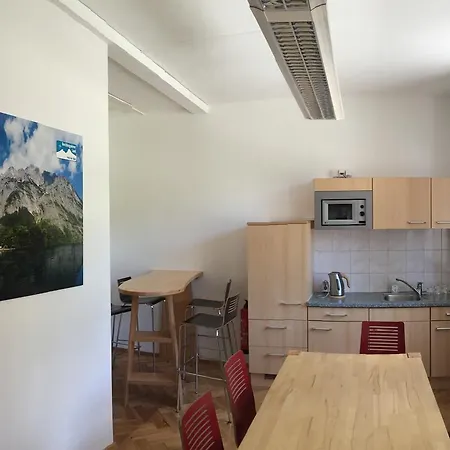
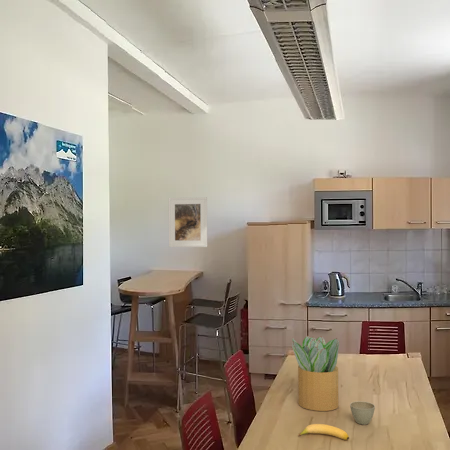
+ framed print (187, 222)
+ banana (324, 431)
+ potted plant (315, 370)
+ flower pot (362, 413)
